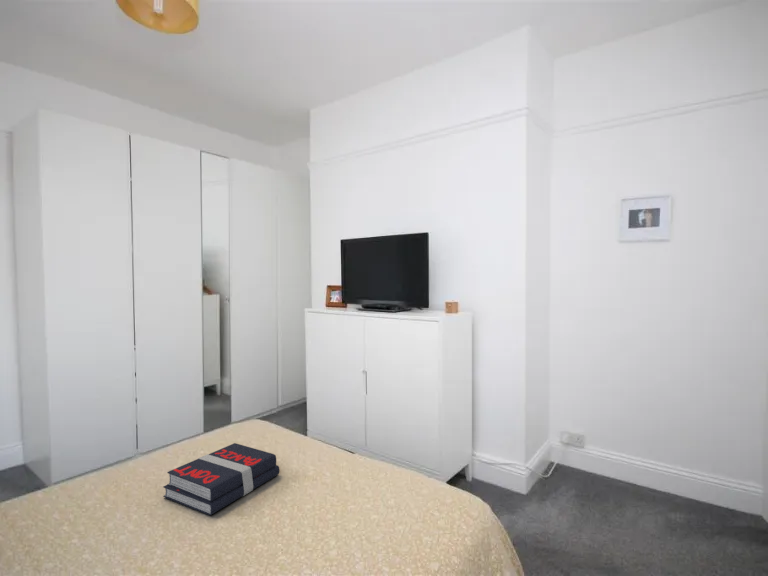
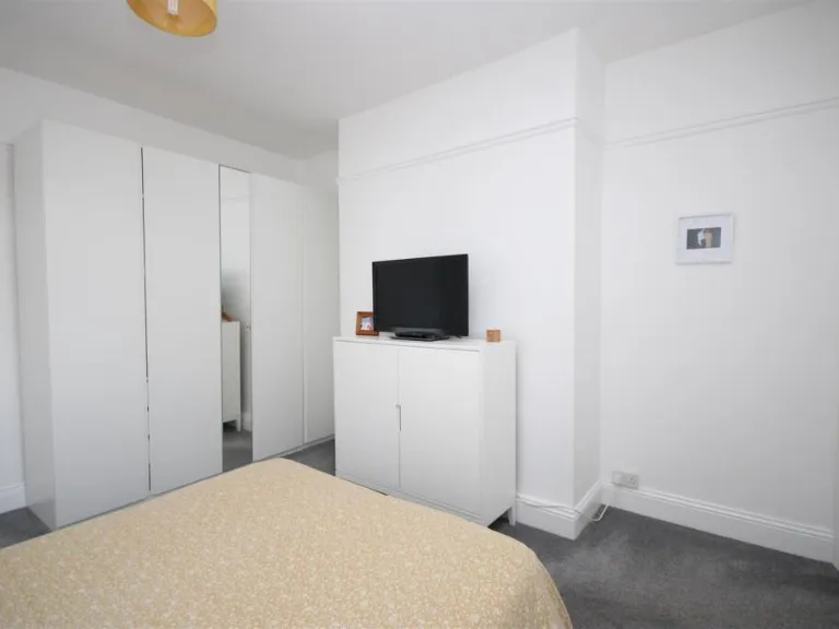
- book (224, 474)
